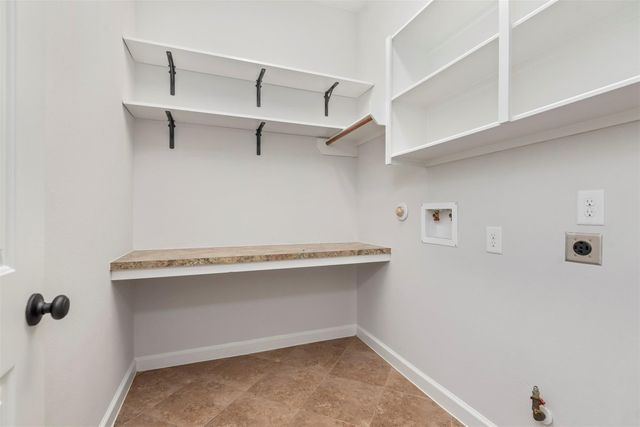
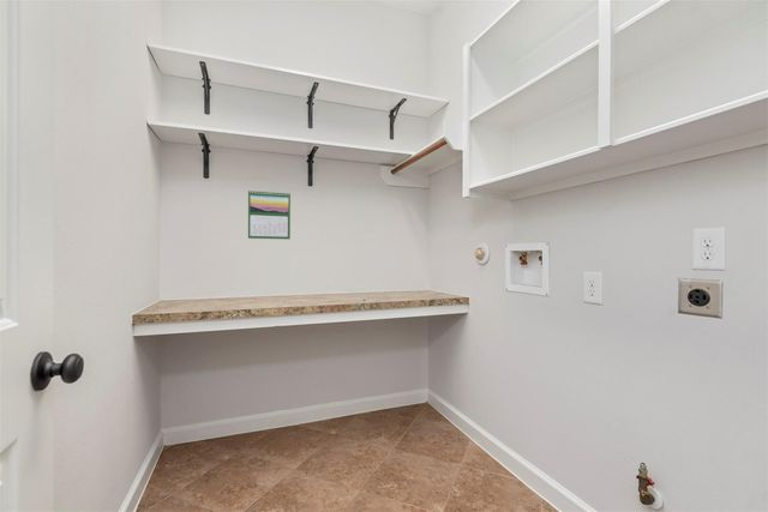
+ calendar (269, 213)
